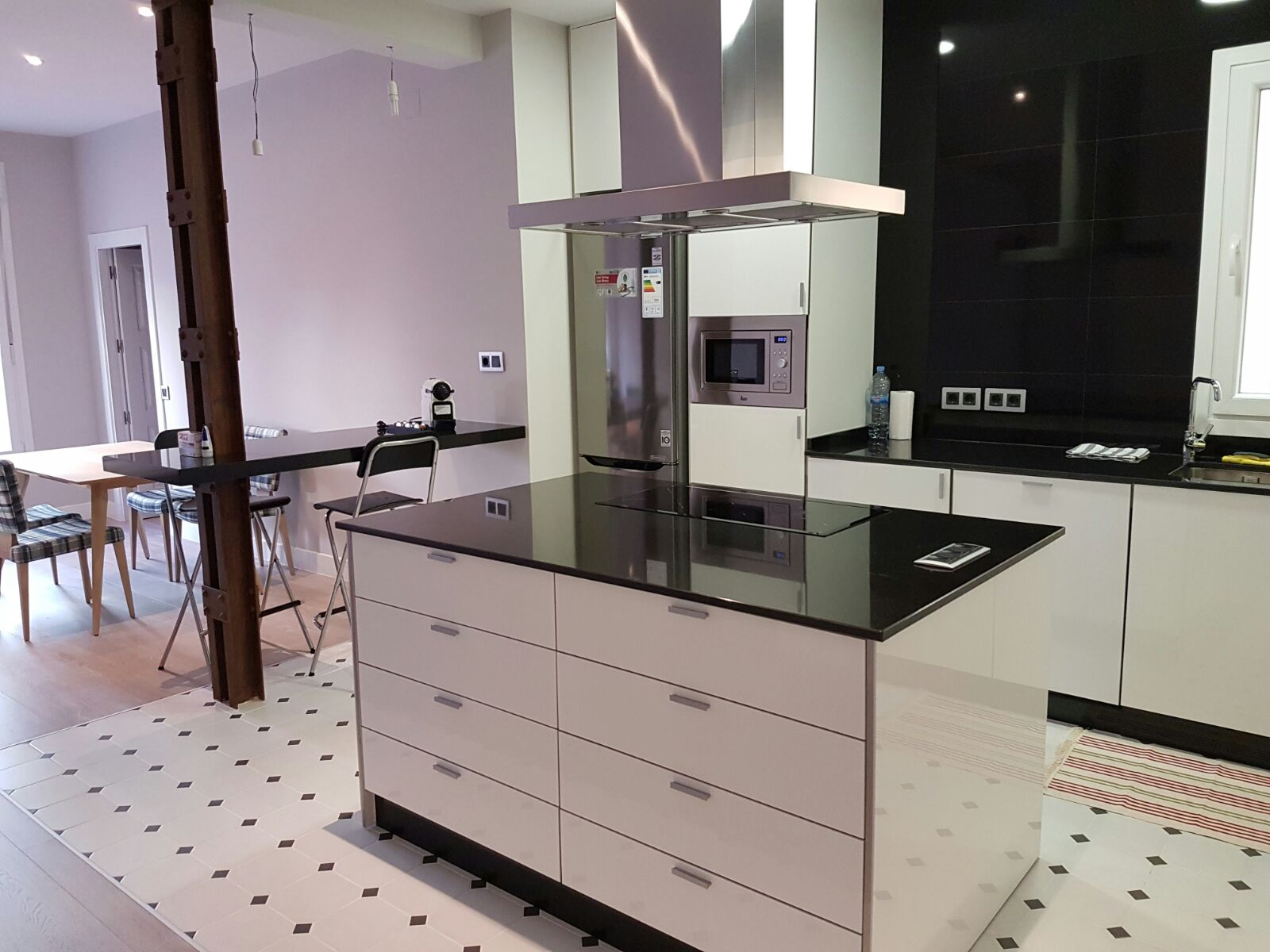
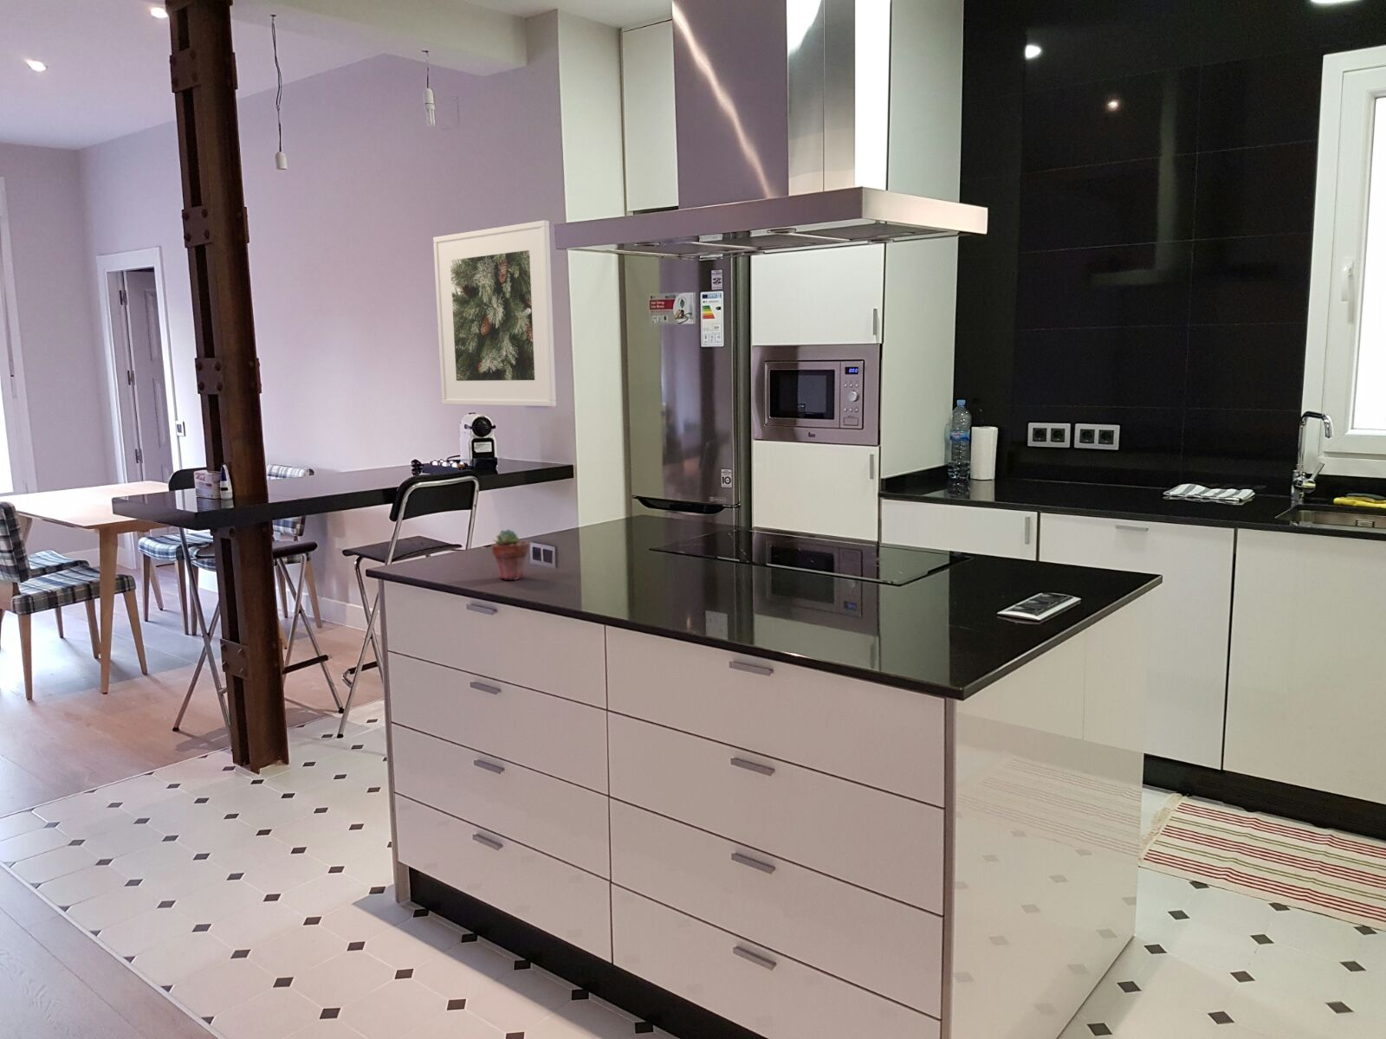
+ potted succulent (511, 553)
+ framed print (492, 318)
